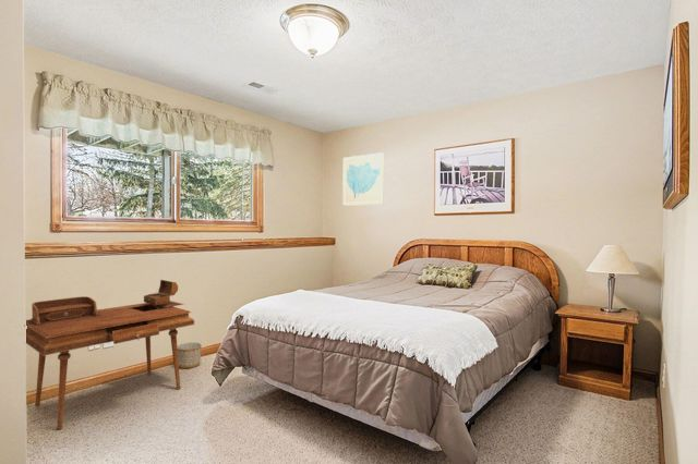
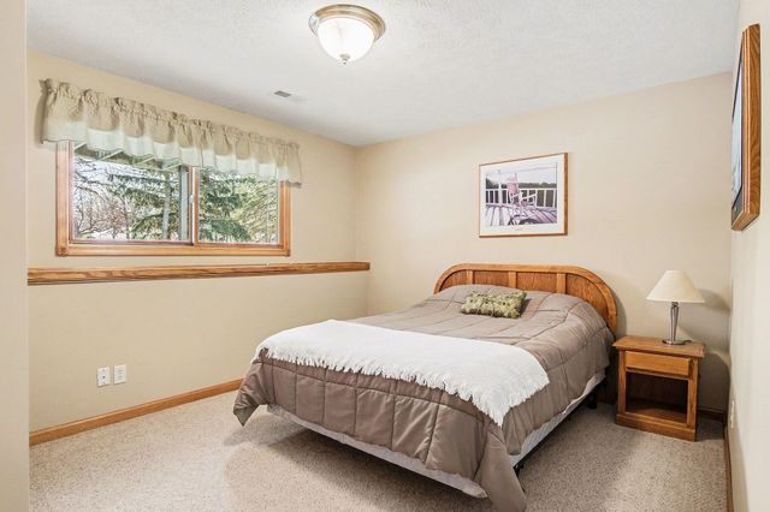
- wall art (362, 180)
- desk (119, 342)
- planter (189, 355)
